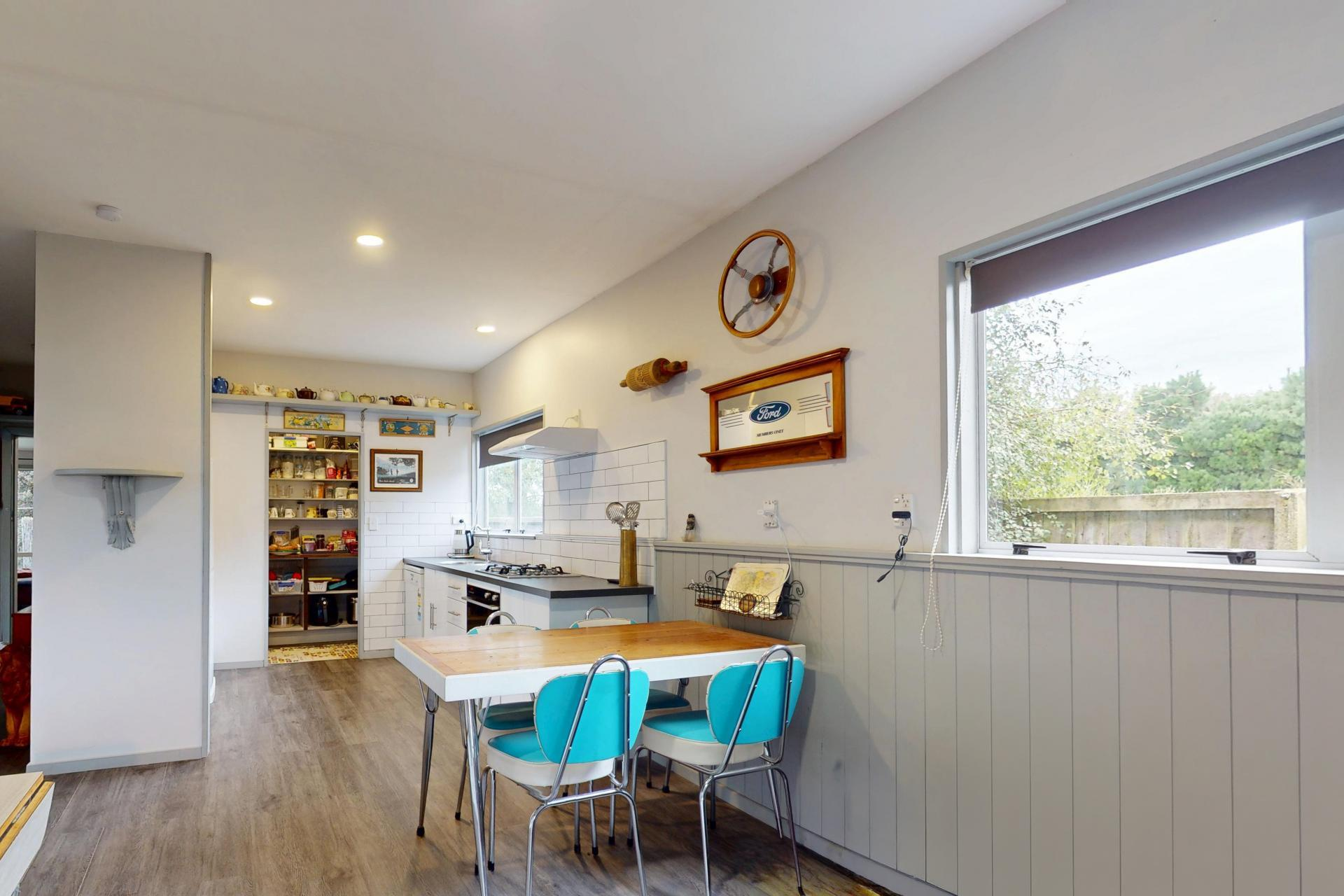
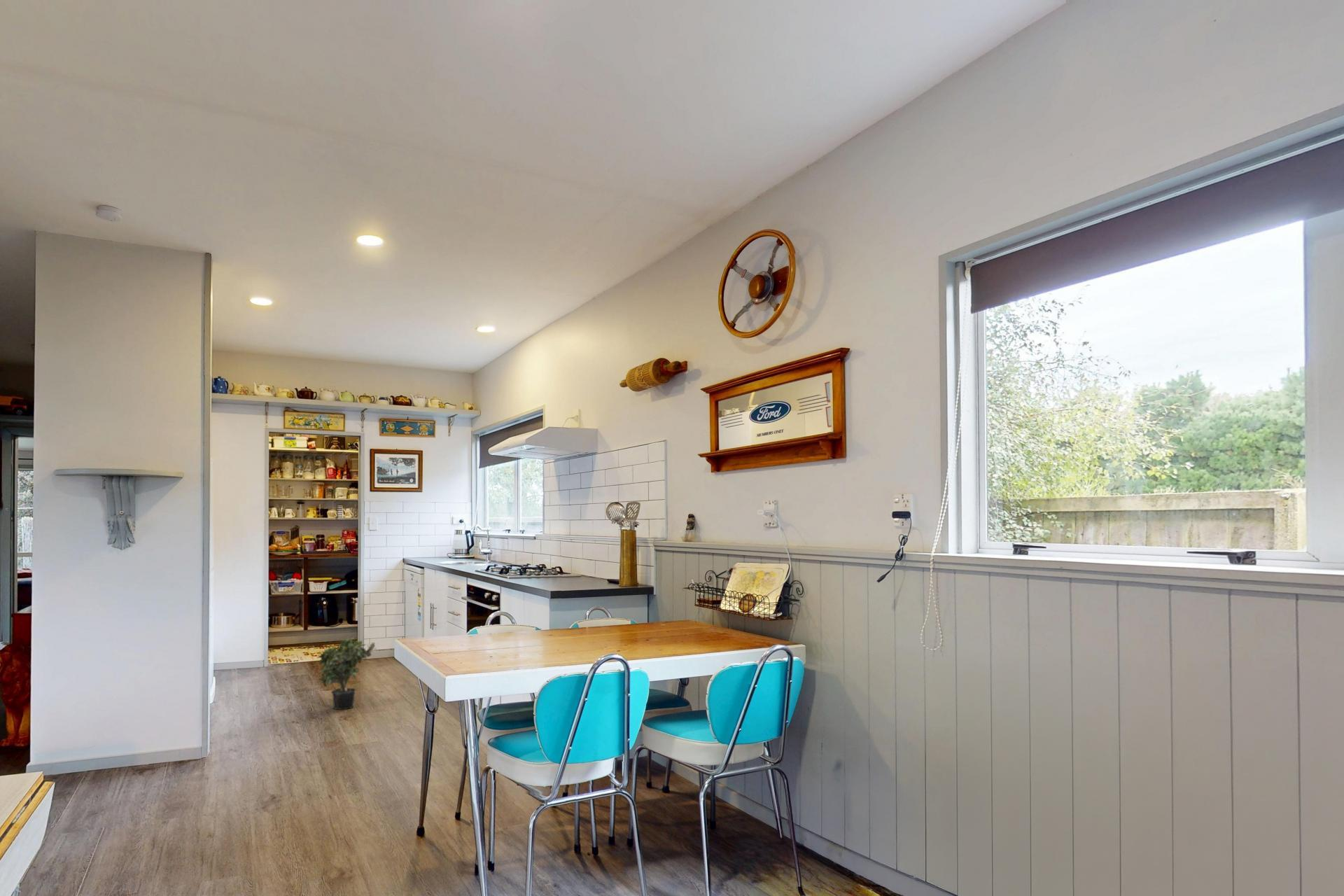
+ potted plant (348, 671)
